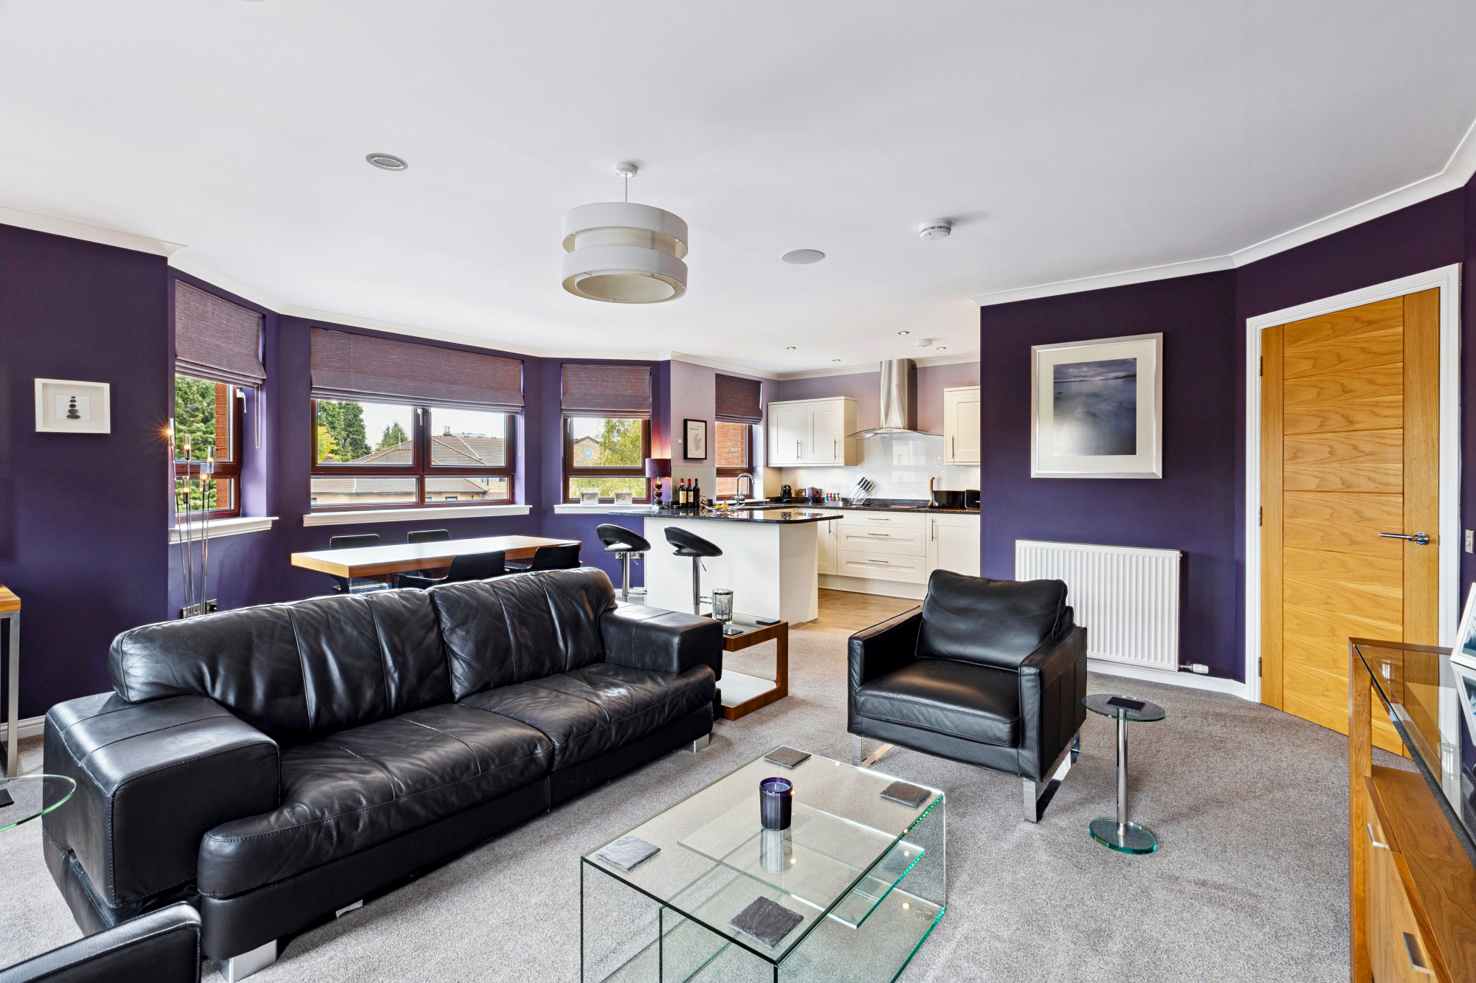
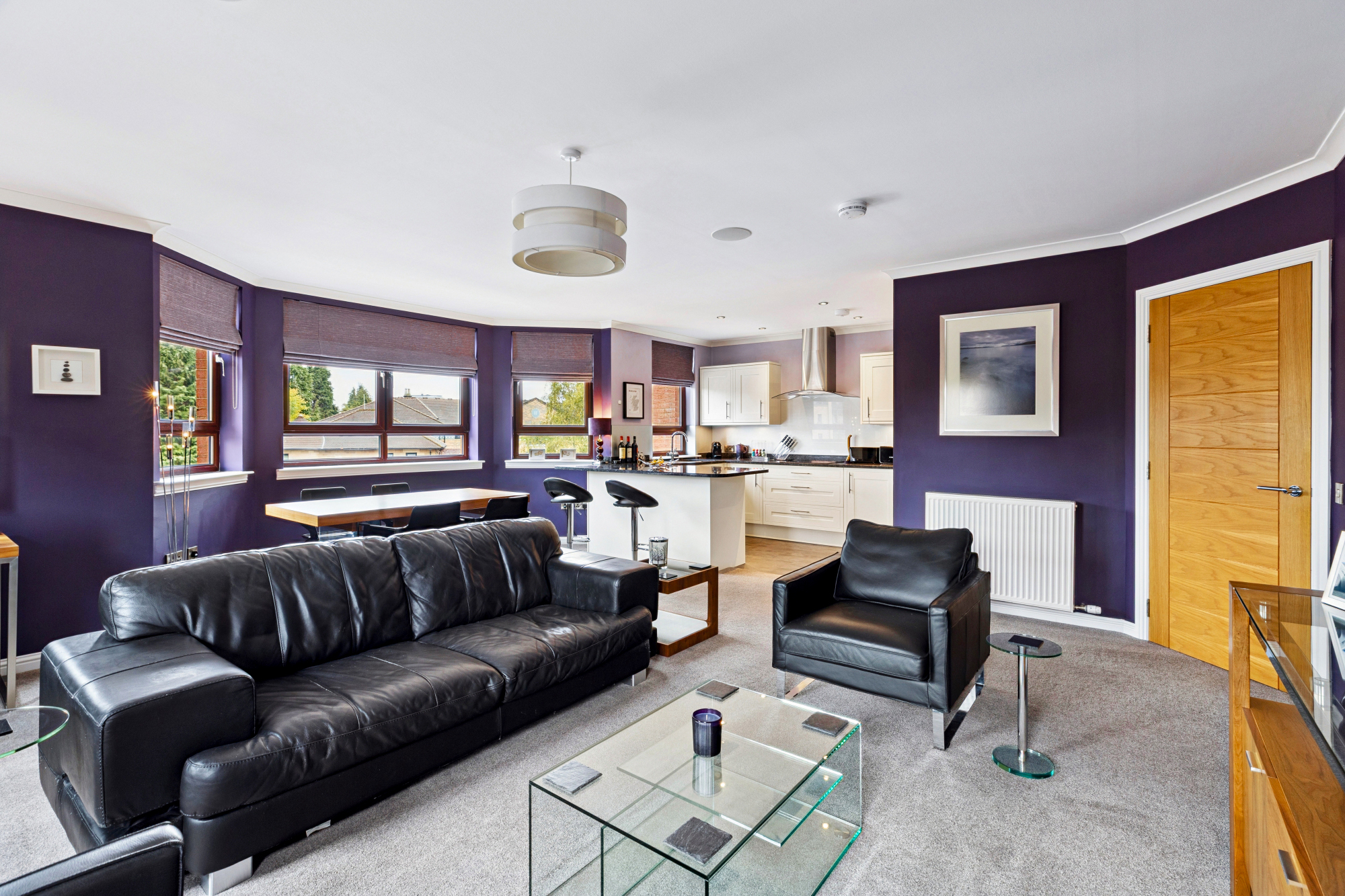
- recessed light (386, 159)
